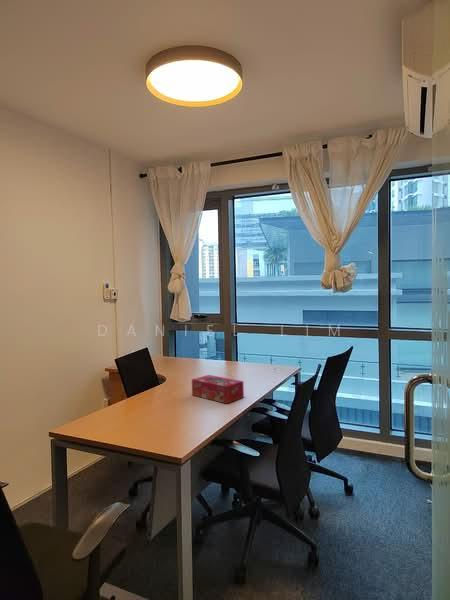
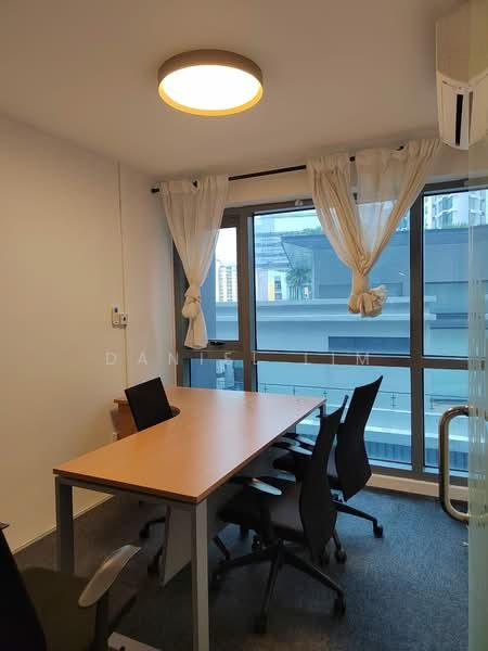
- tissue box (217, 388)
